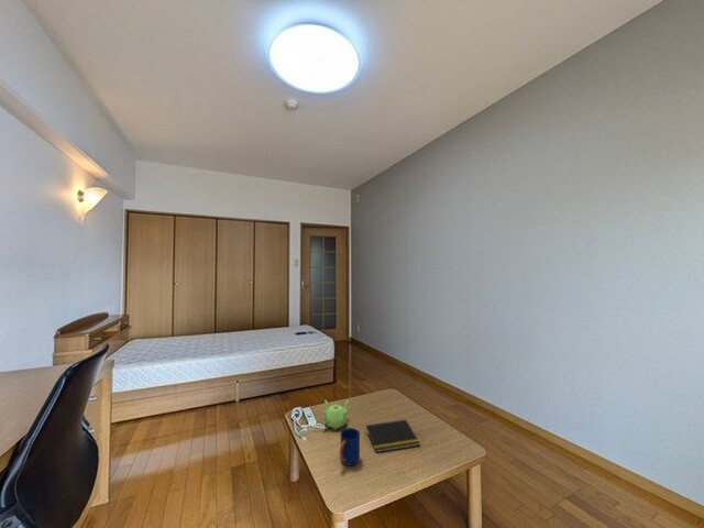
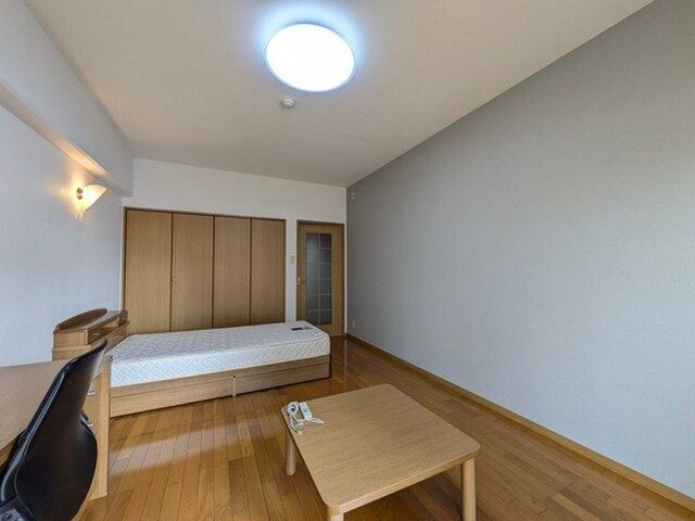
- teapot (336, 415)
- mug (348, 449)
- notepad (392, 435)
